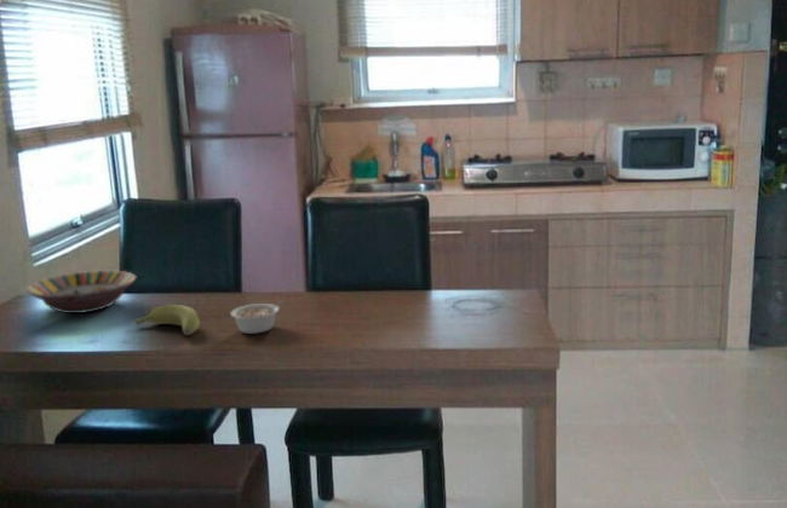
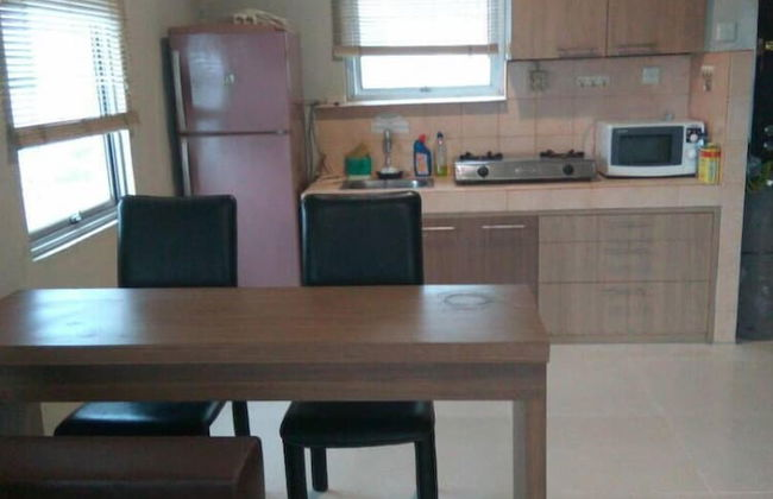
- serving bowl (84, 294)
- banana (166, 318)
- legume (255, 317)
